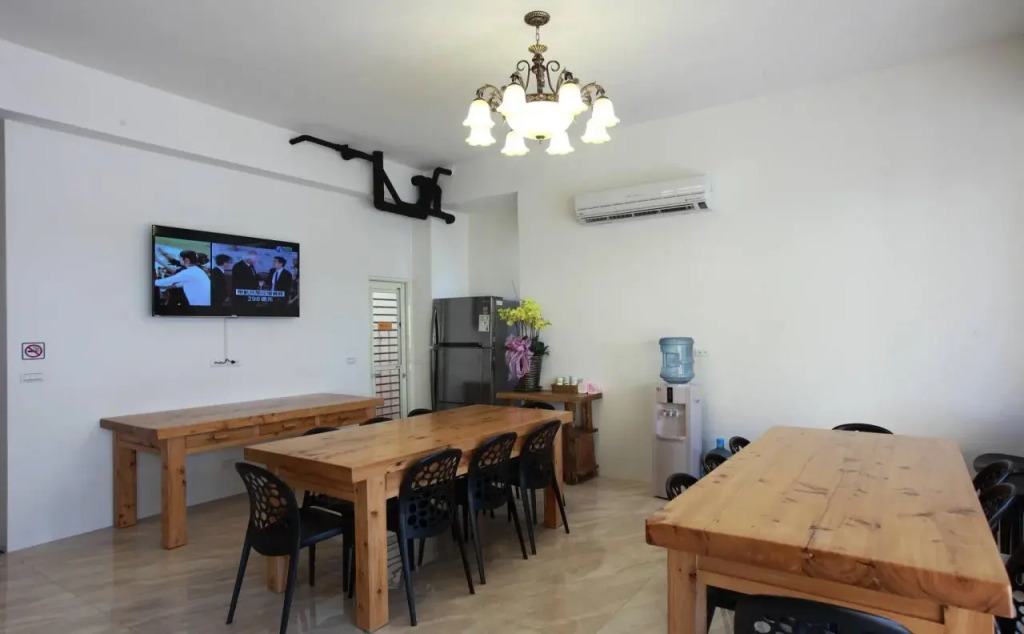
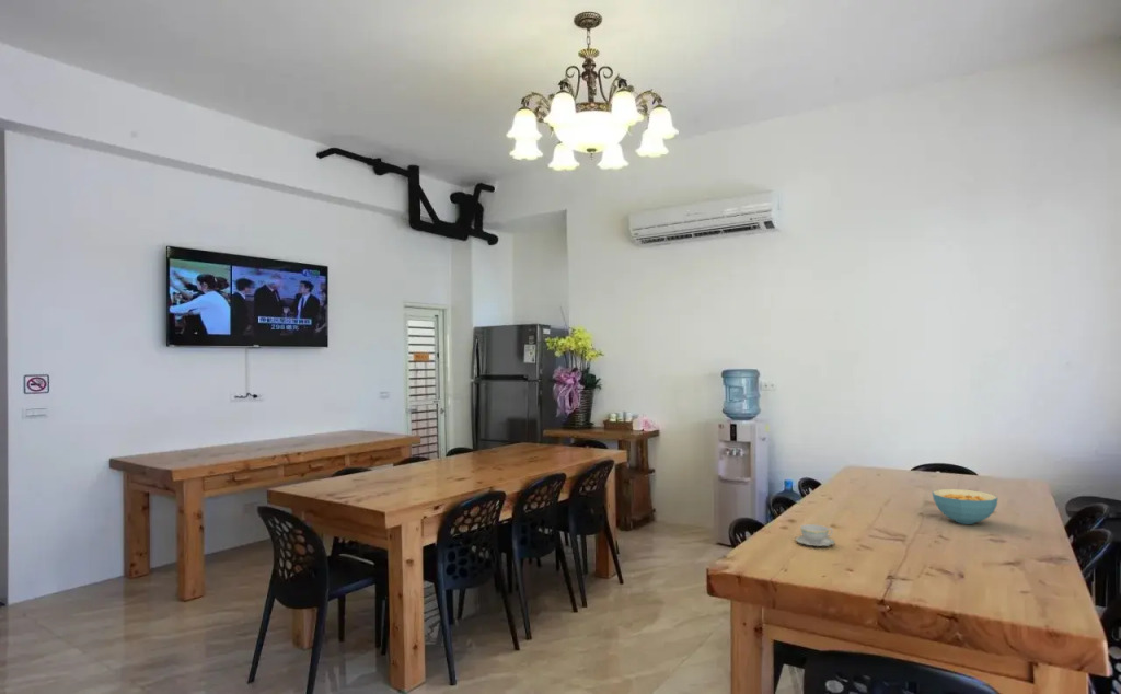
+ chinaware (814, 535)
+ cereal bowl (964, 508)
